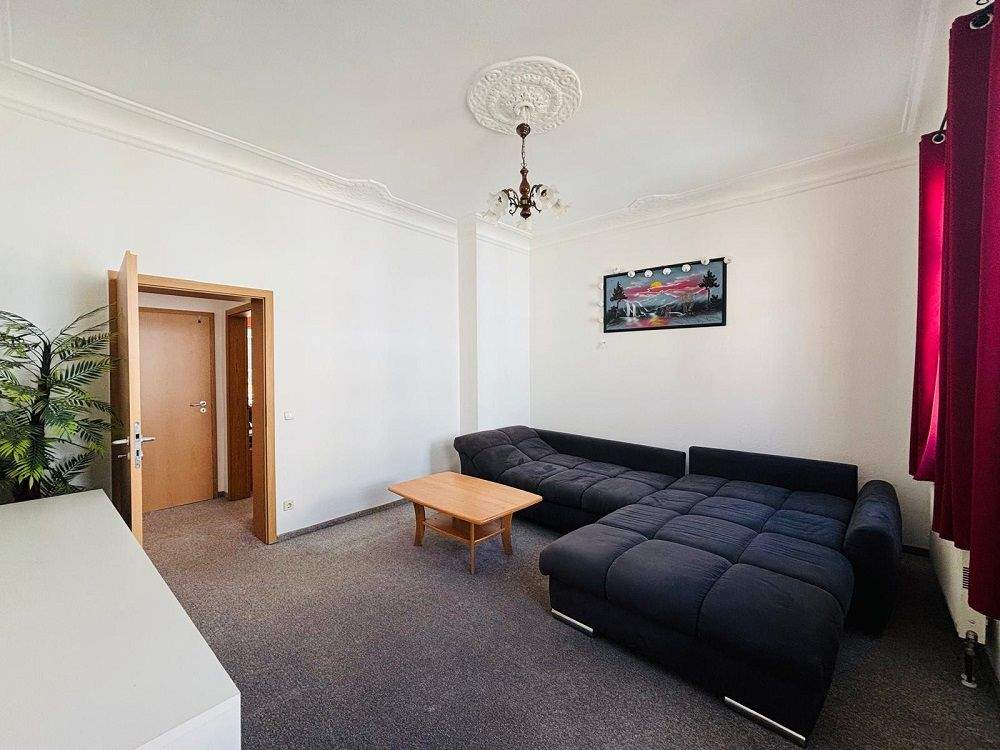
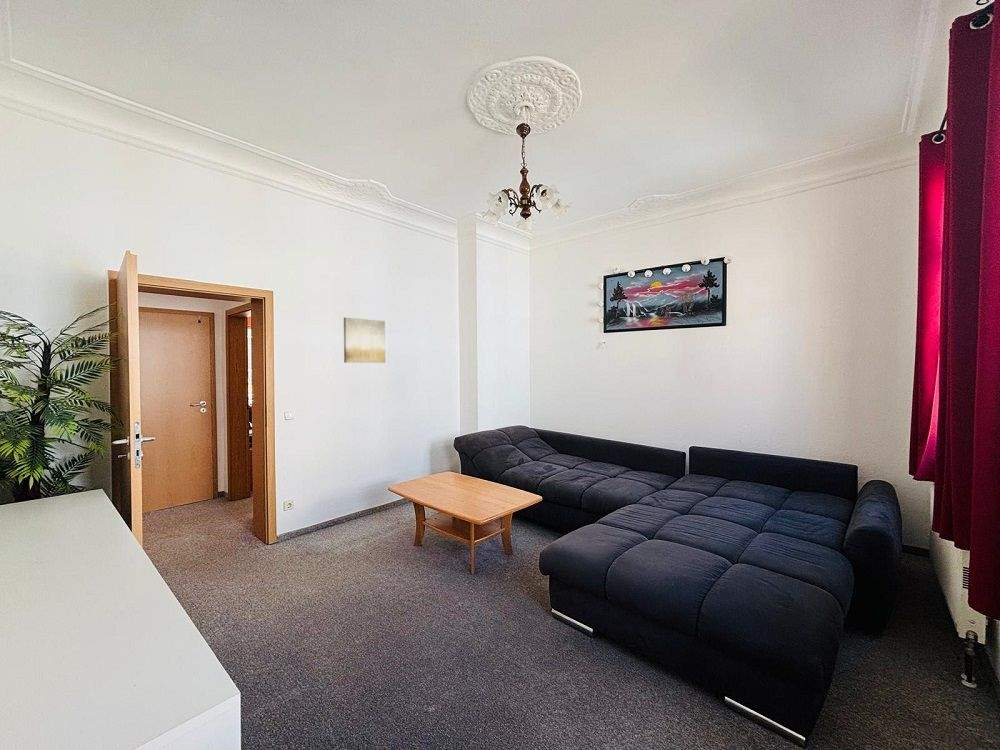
+ wall art (365, 341)
